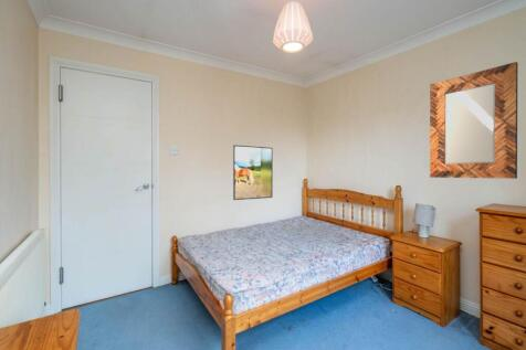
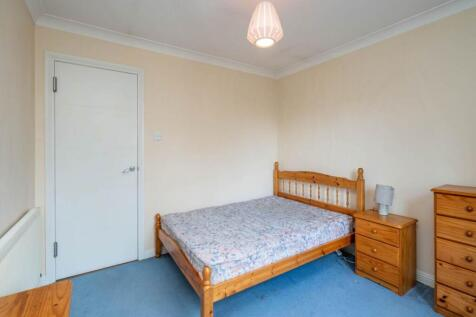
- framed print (253, 172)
- home mirror (469, 126)
